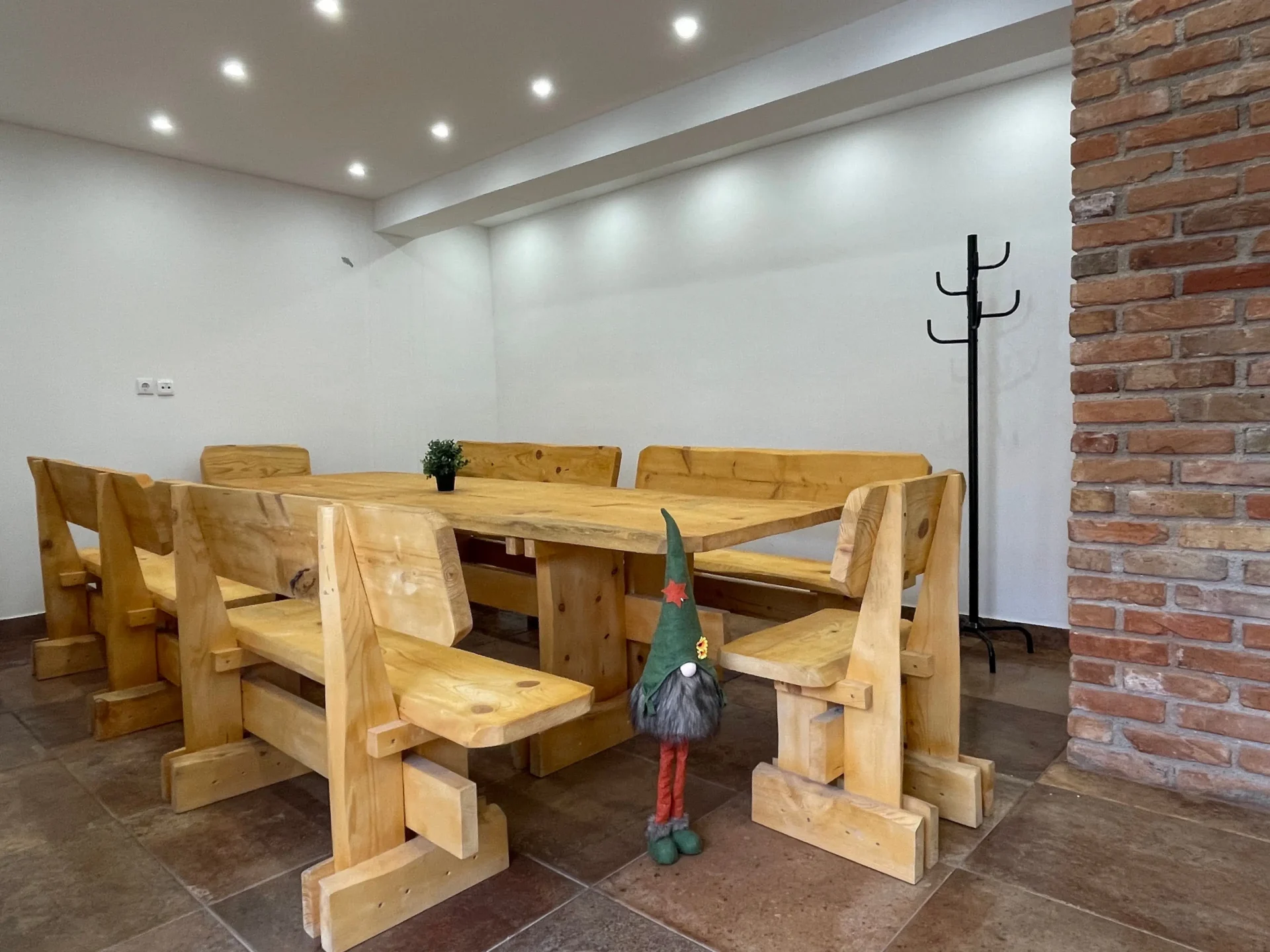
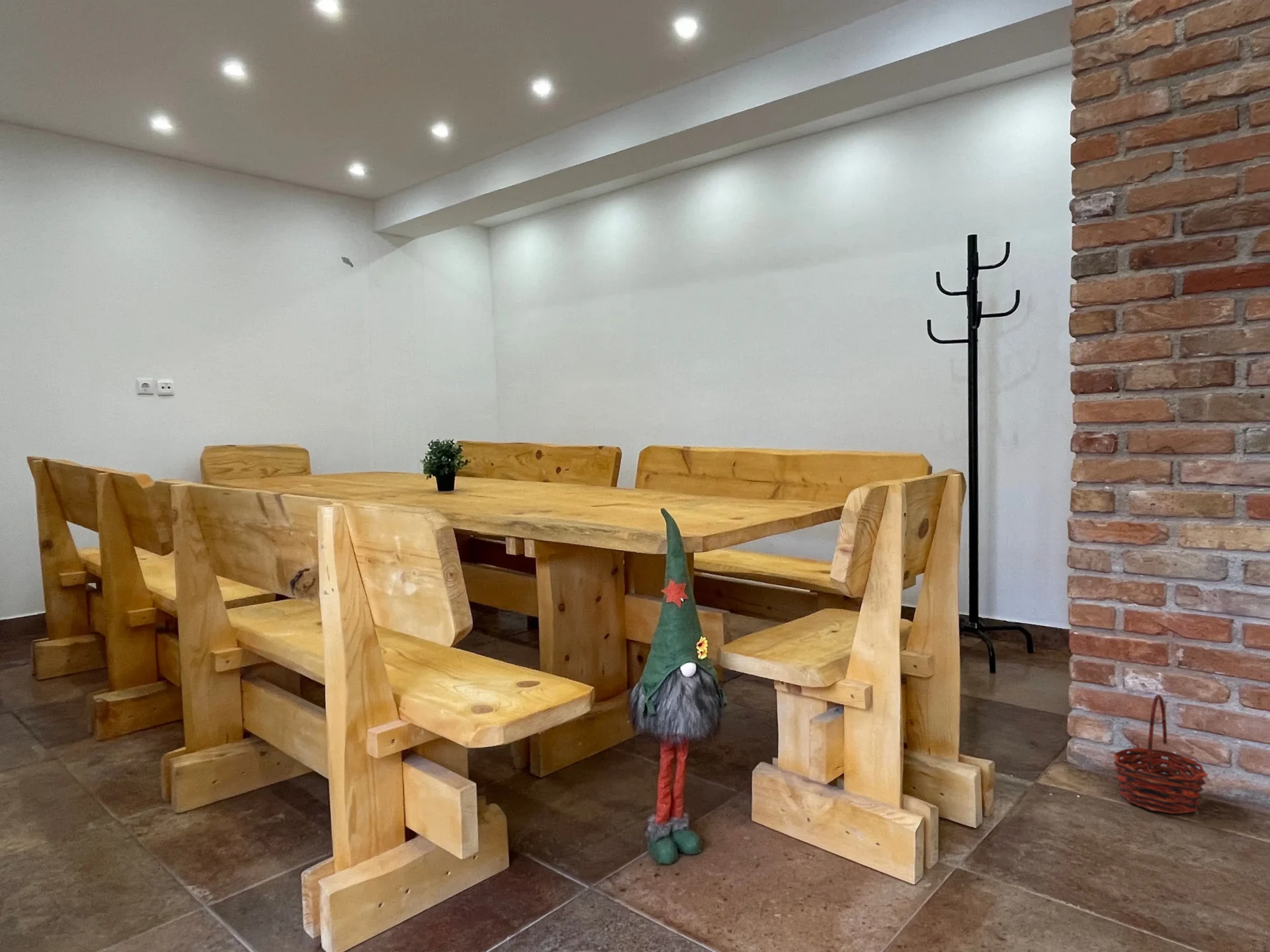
+ basket (1158, 750)
